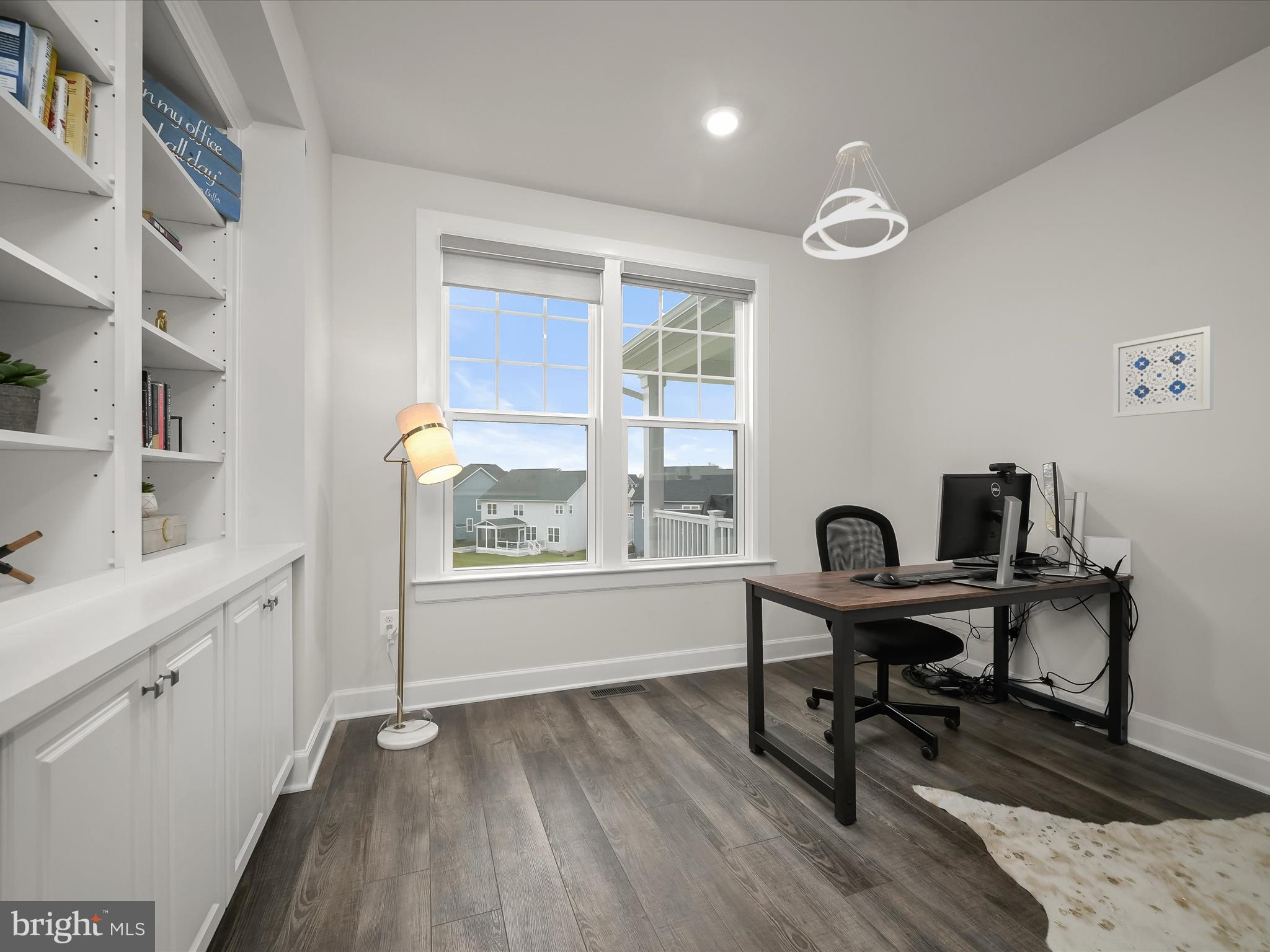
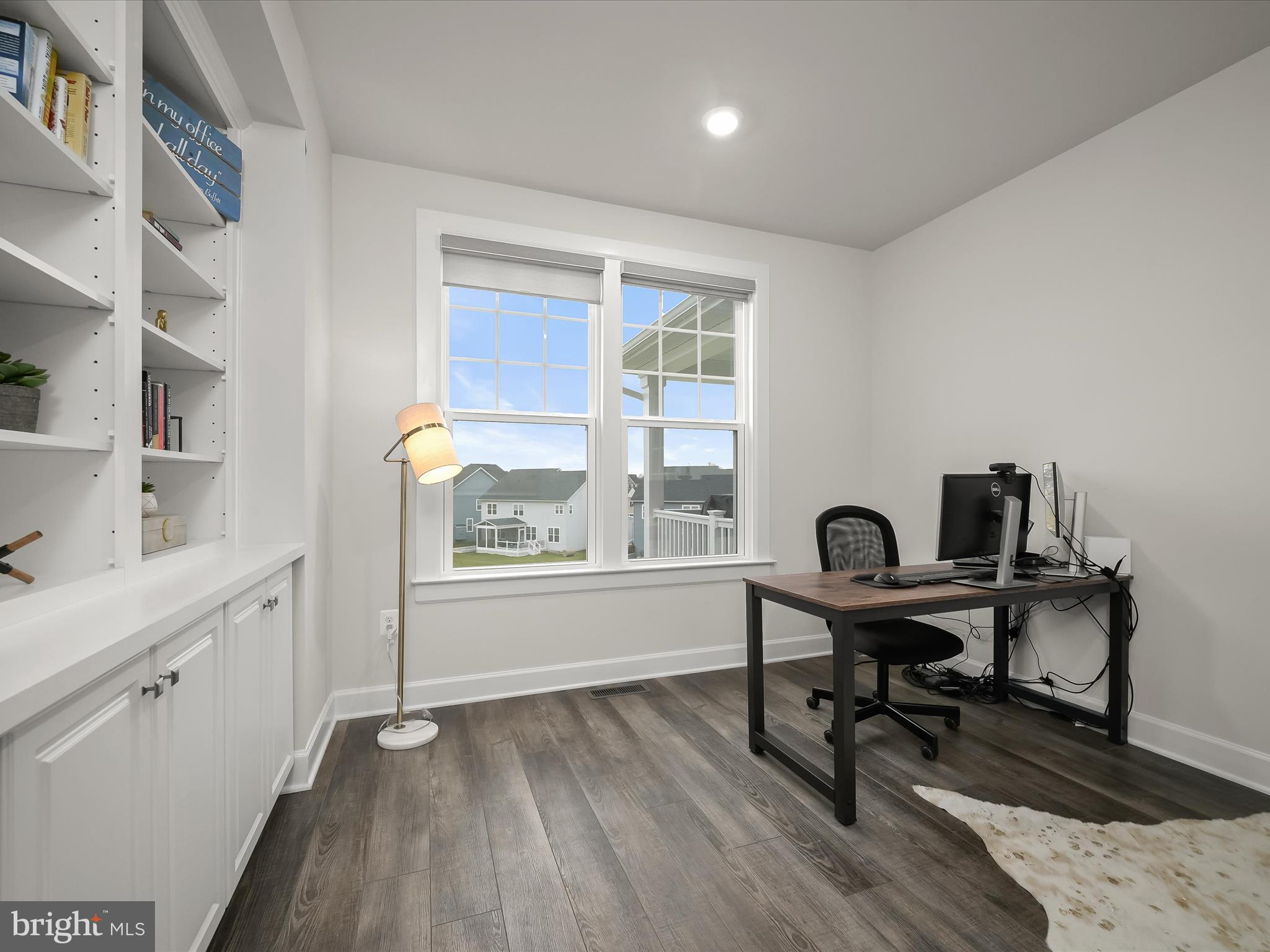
- wall art (1160, 374)
- pendant light (854, 195)
